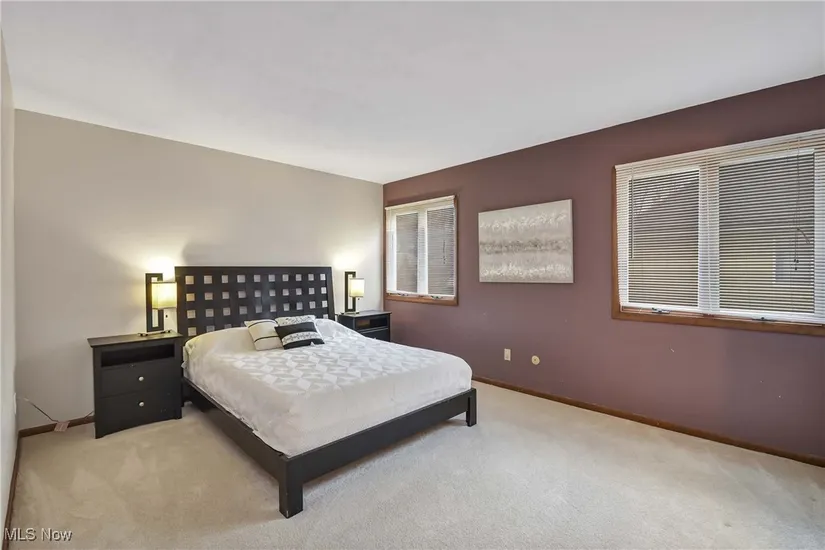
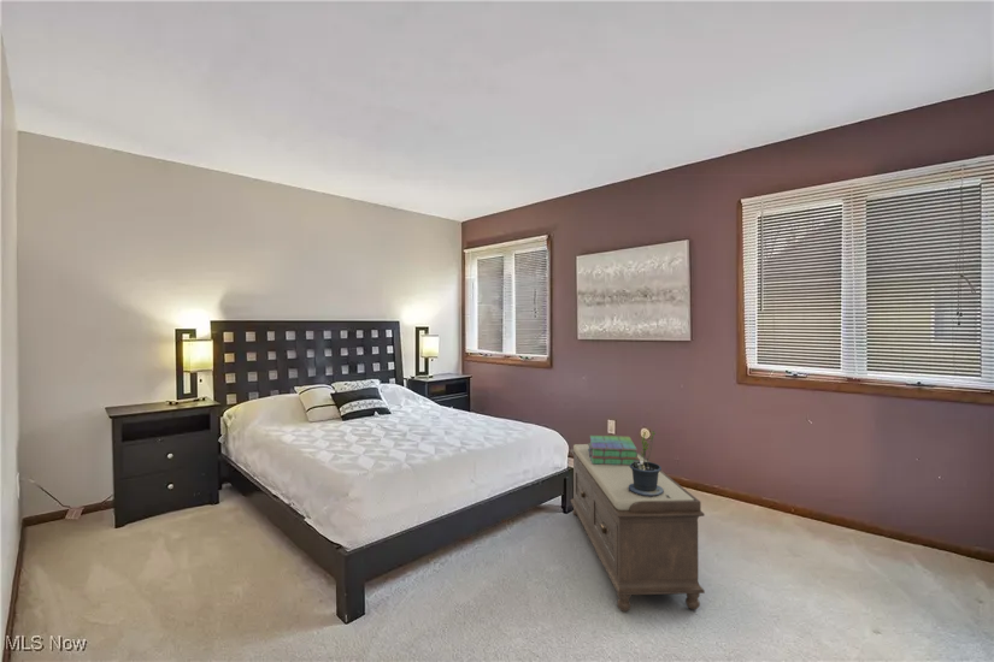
+ stack of books (612, 449)
+ potted plant (647, 461)
+ bench (623, 509)
